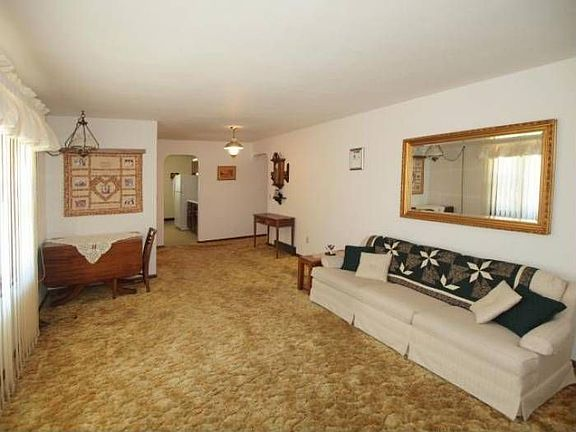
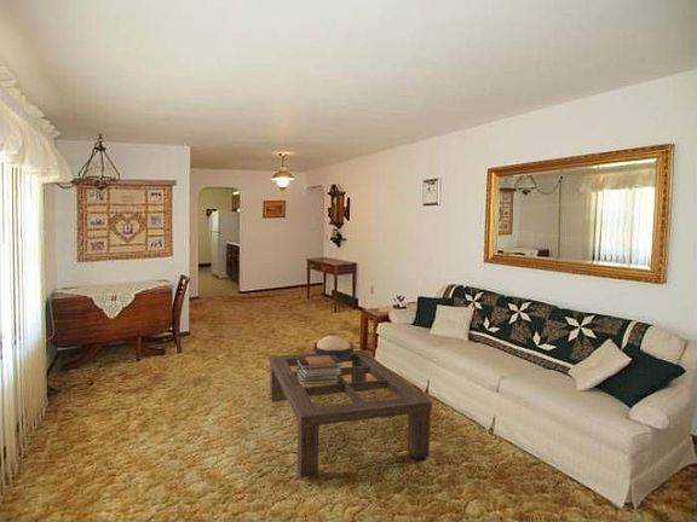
+ book stack (318, 369)
+ decorative bowl (333, 346)
+ coffee table (341, 404)
